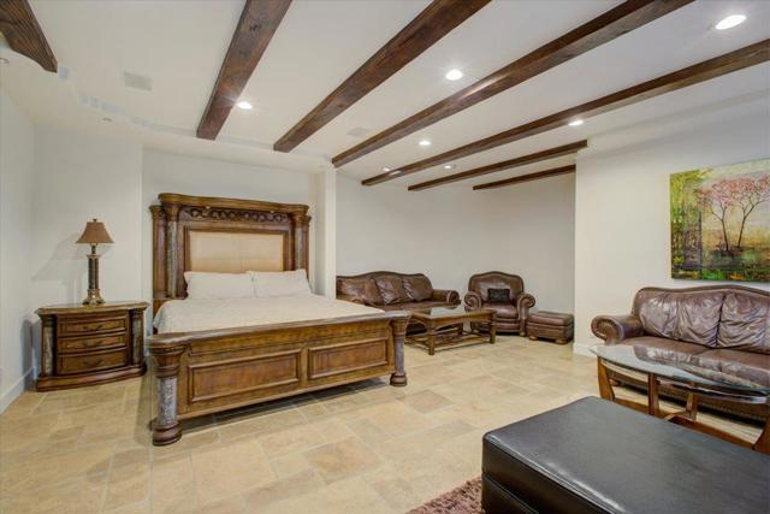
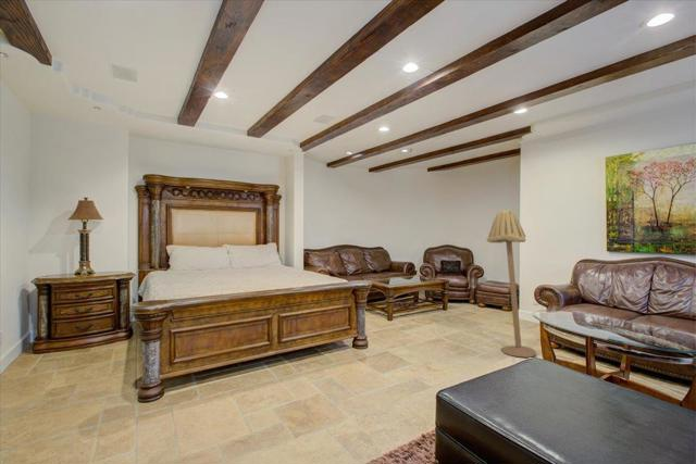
+ floor lamp (510, 279)
